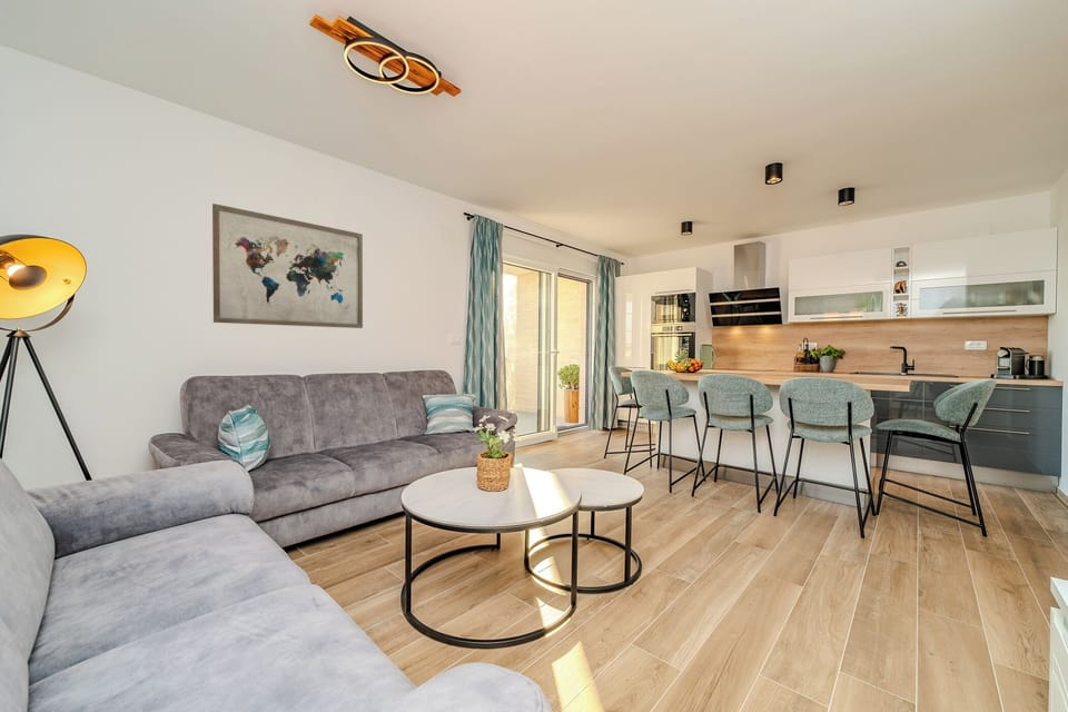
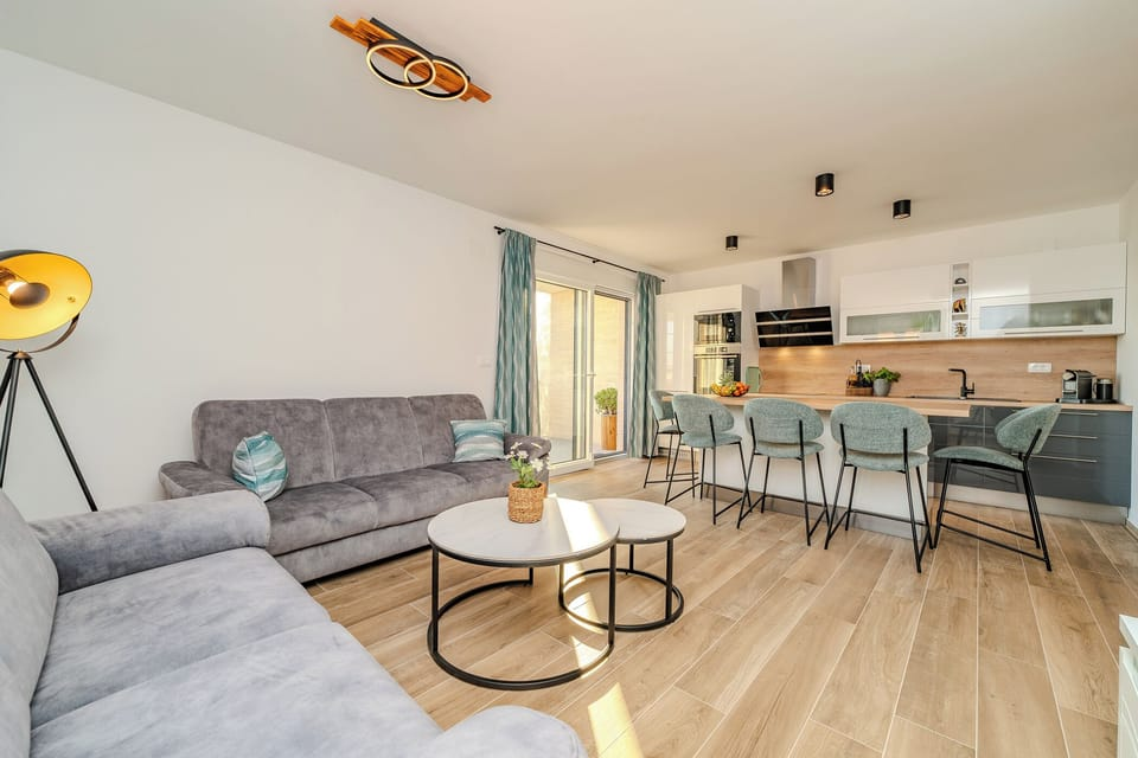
- wall art (296, 273)
